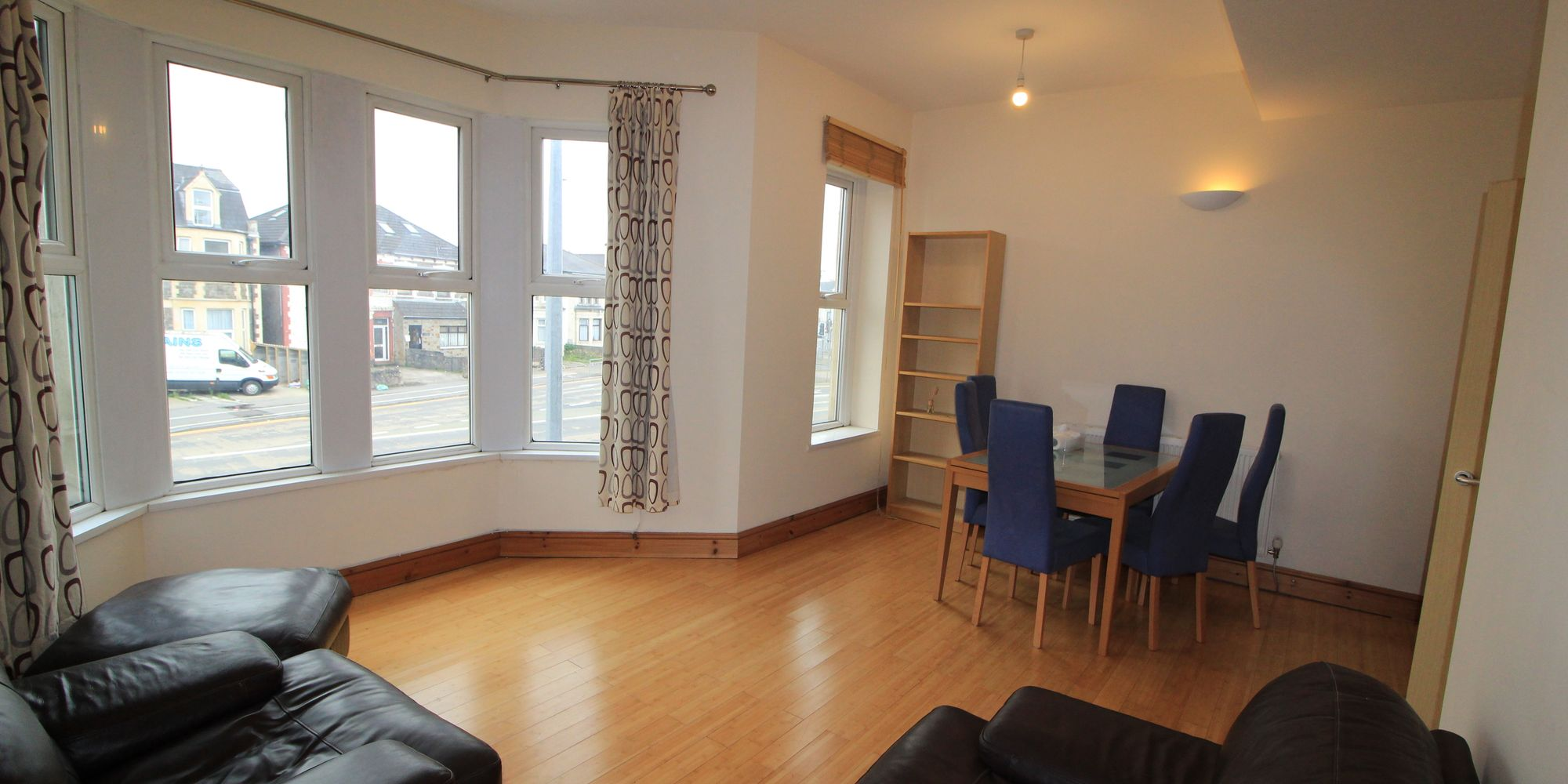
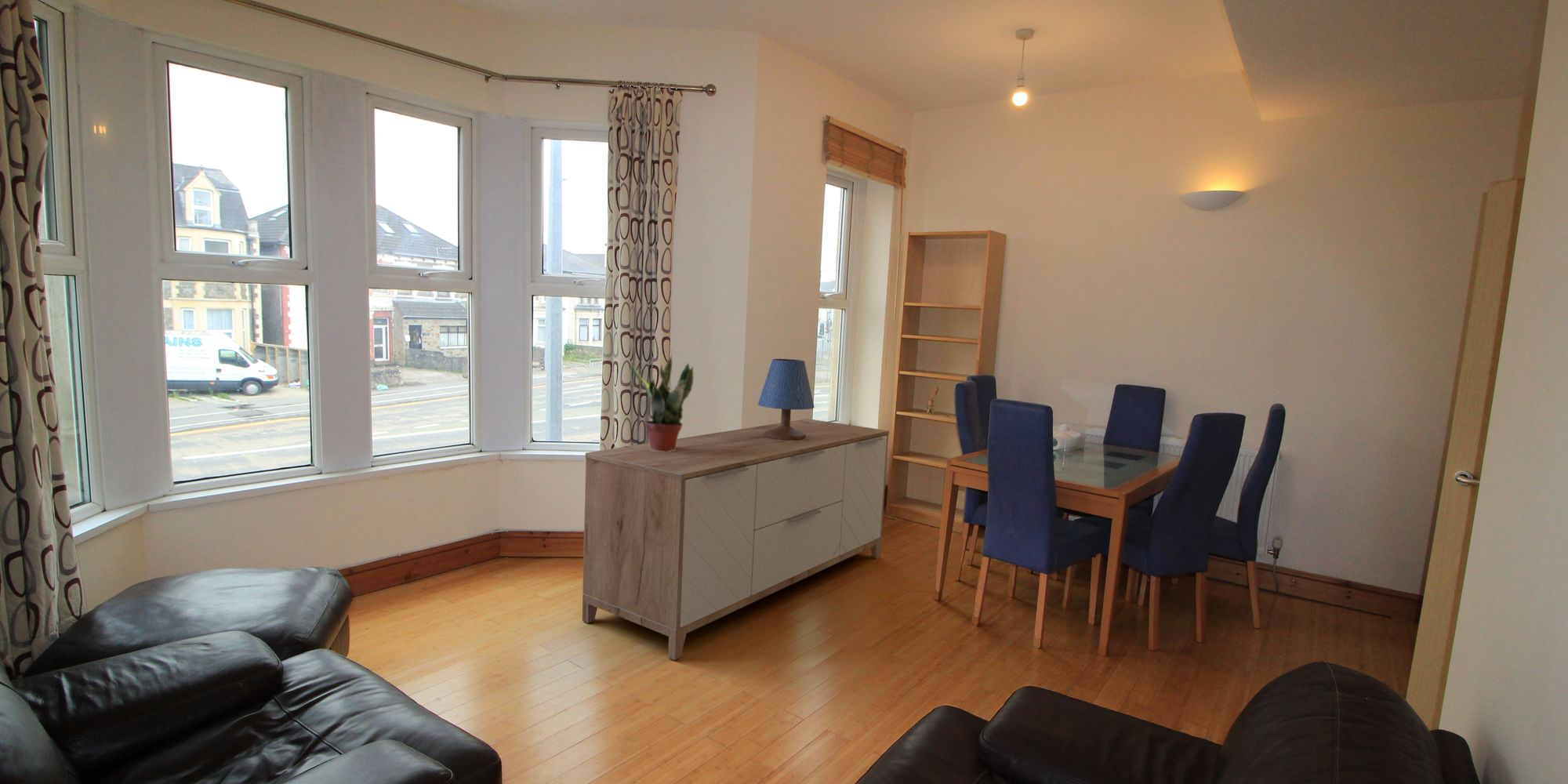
+ table lamp (786, 397)
+ sideboard (757, 514)
+ potted plant (659, 399)
